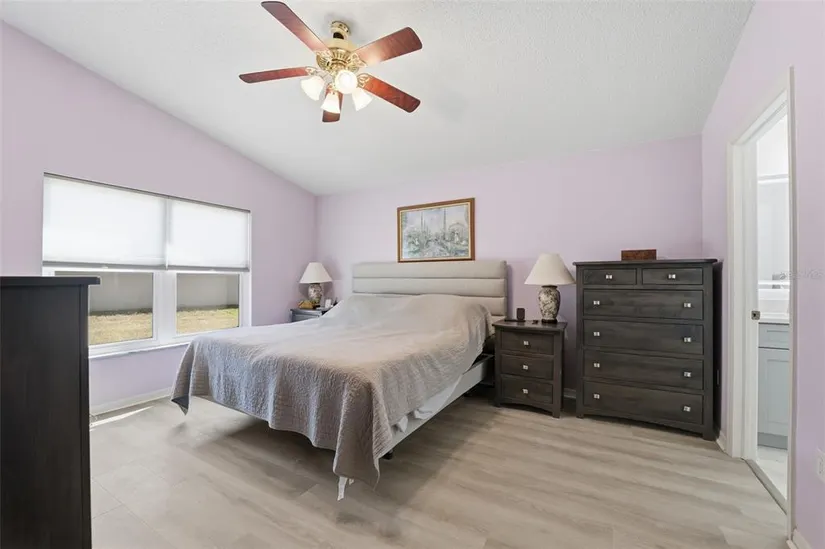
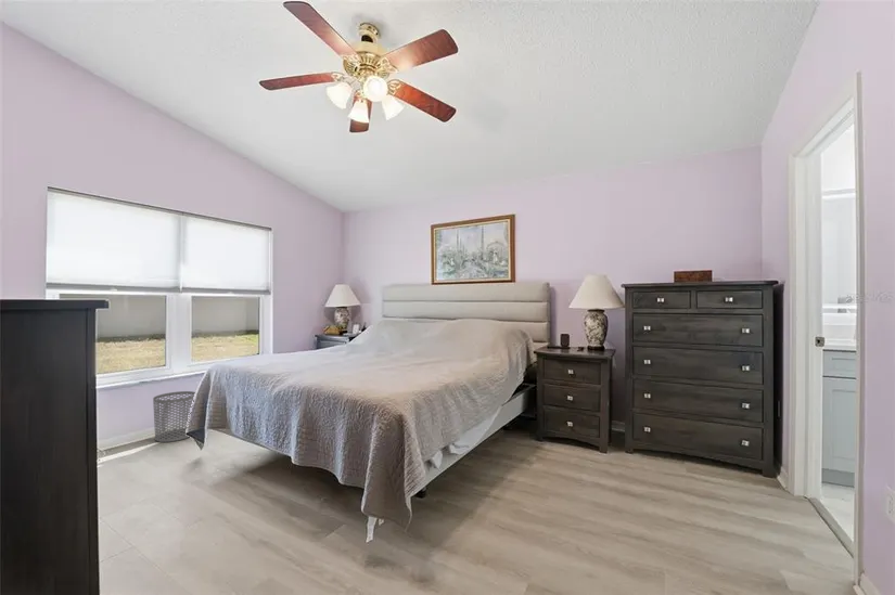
+ waste bin (176, 416)
